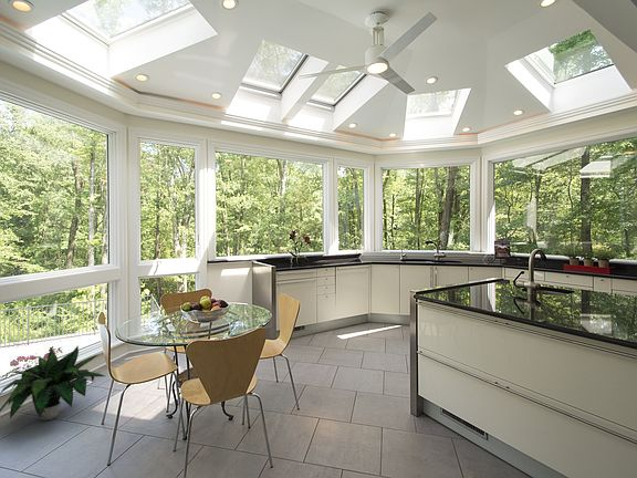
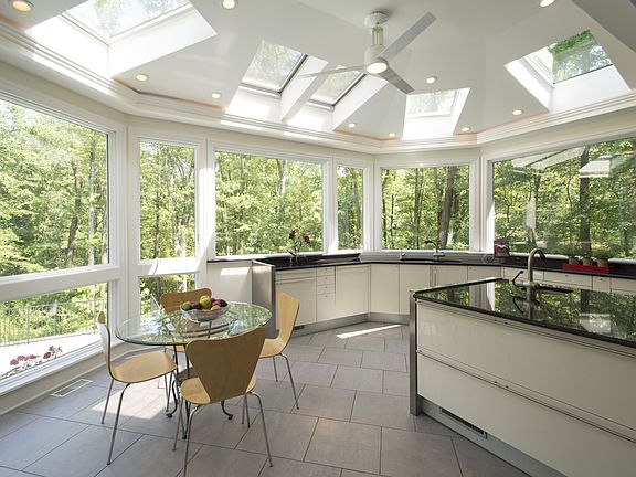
- potted plant (54, 382)
